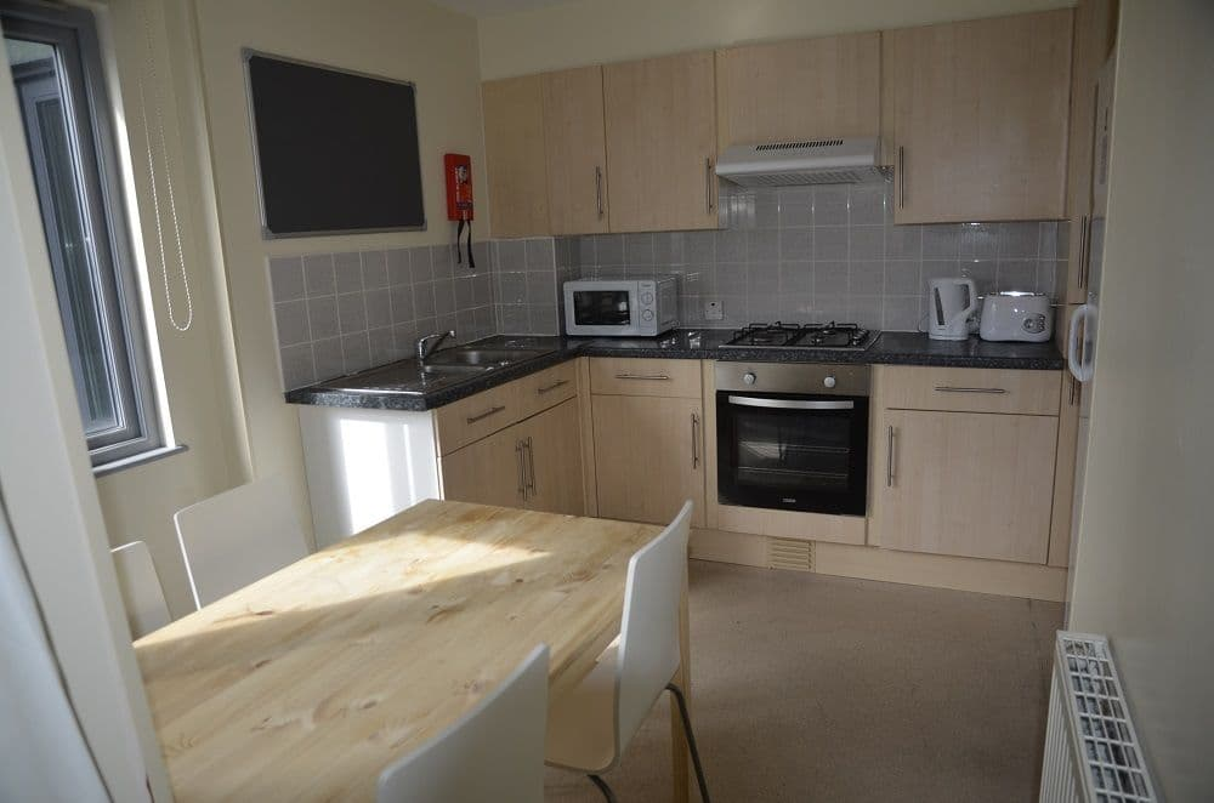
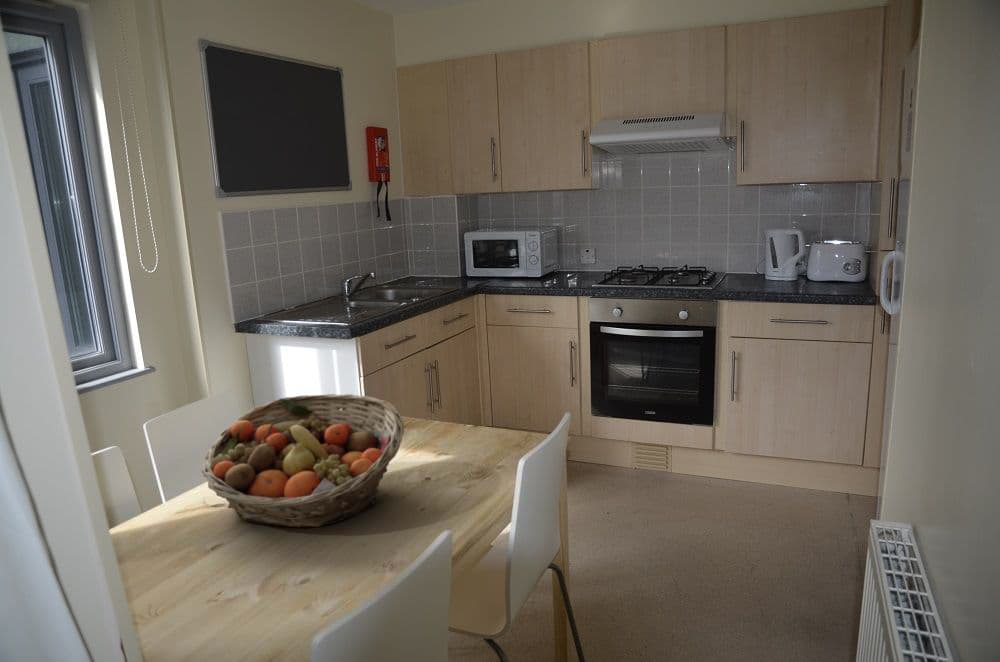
+ fruit basket (306, 457)
